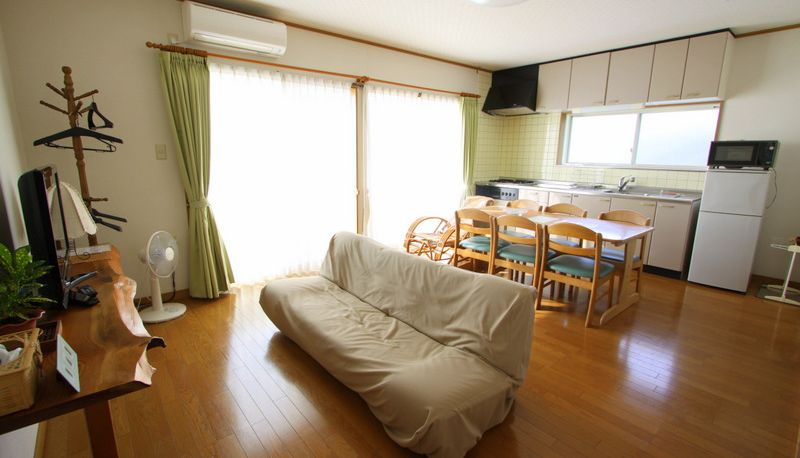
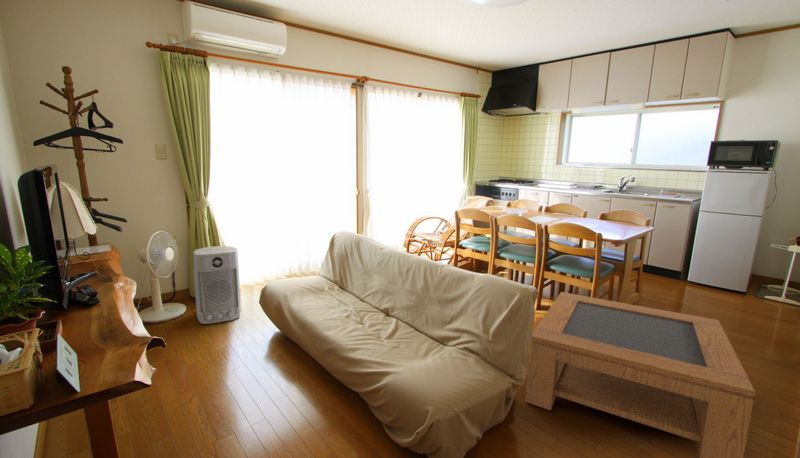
+ air purifier (217, 282)
+ coffee table (626, 359)
